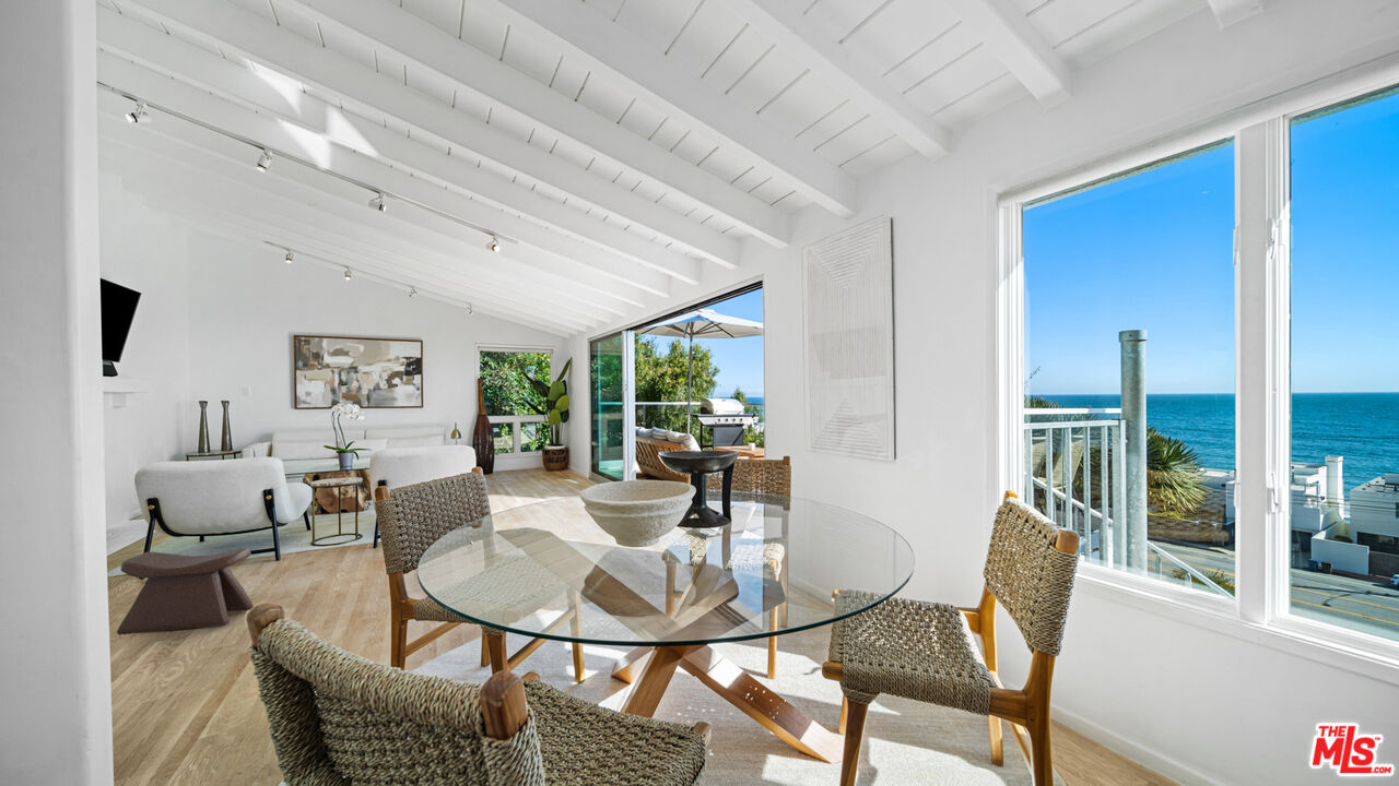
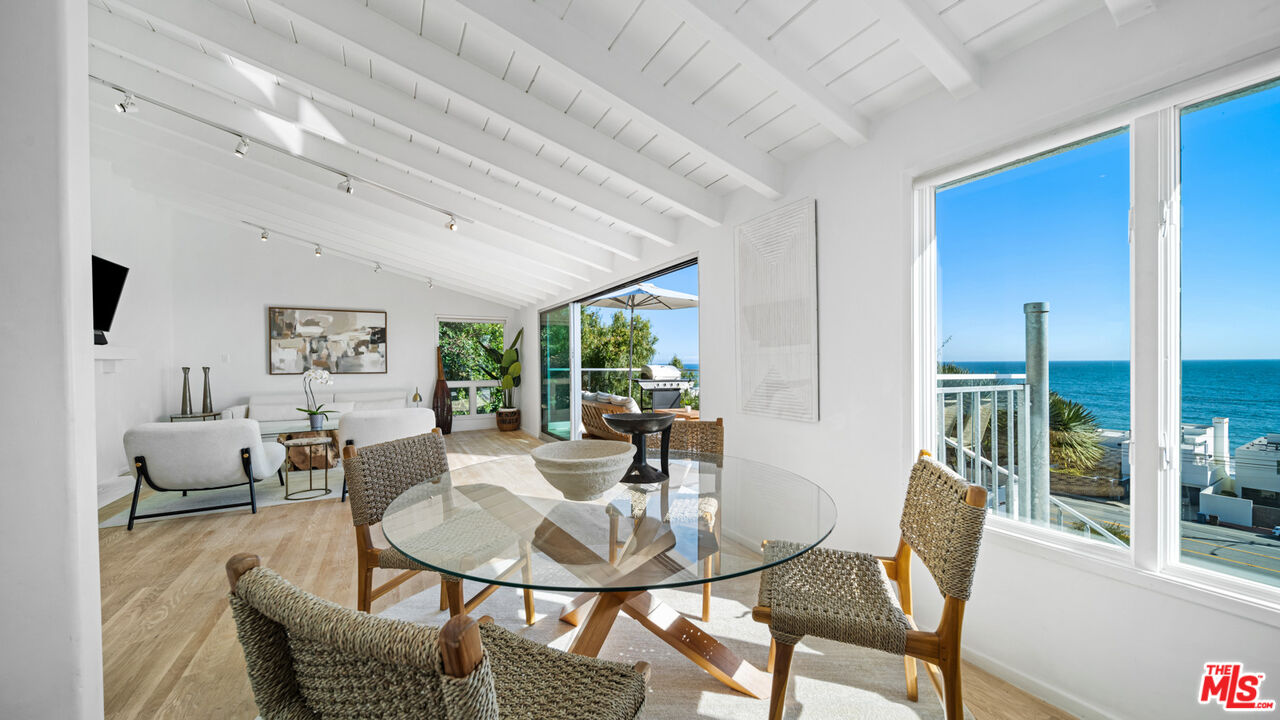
- stool (189, 586)
